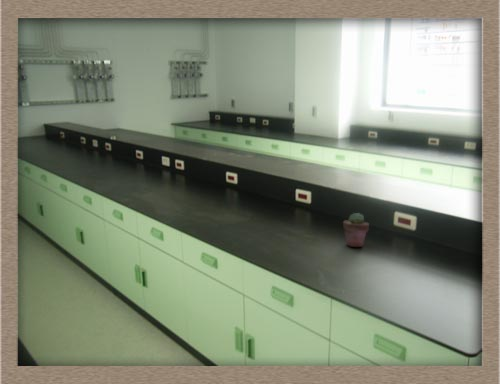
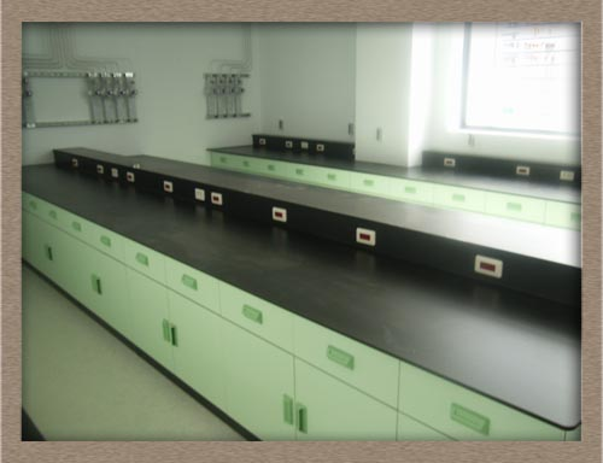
- potted succulent (355, 229)
